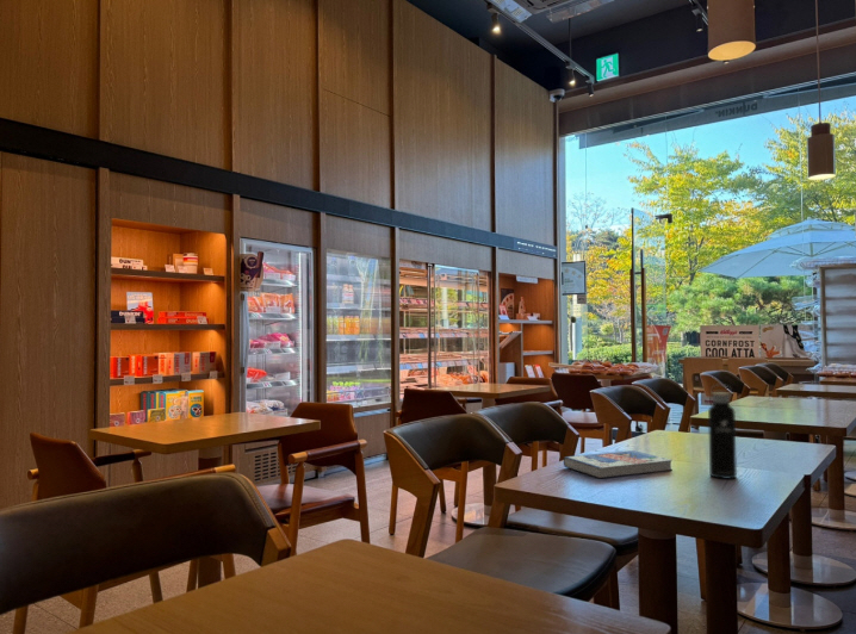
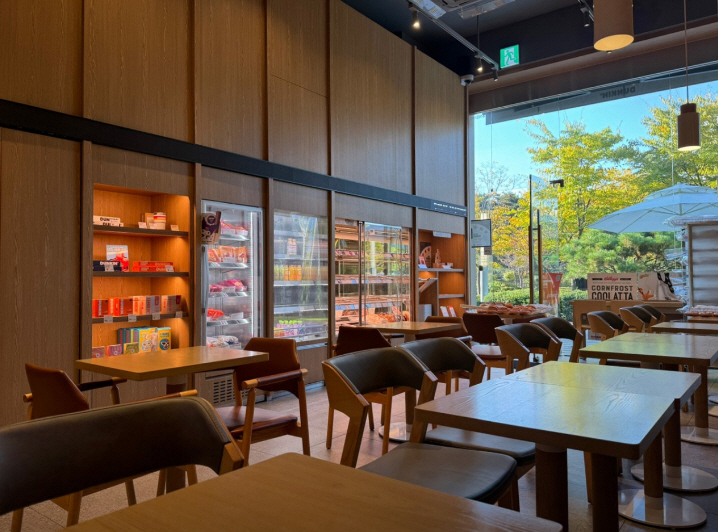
- water bottle (721, 429)
- book (616, 462)
